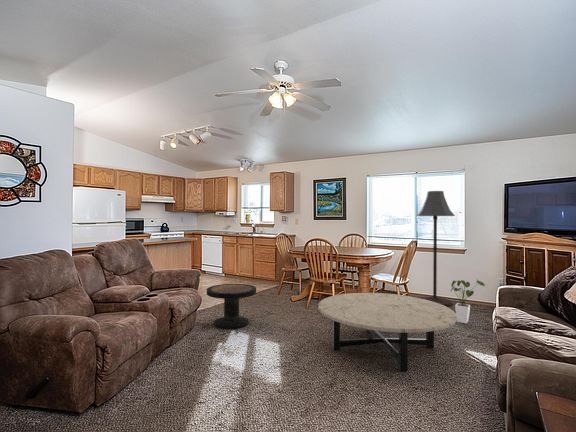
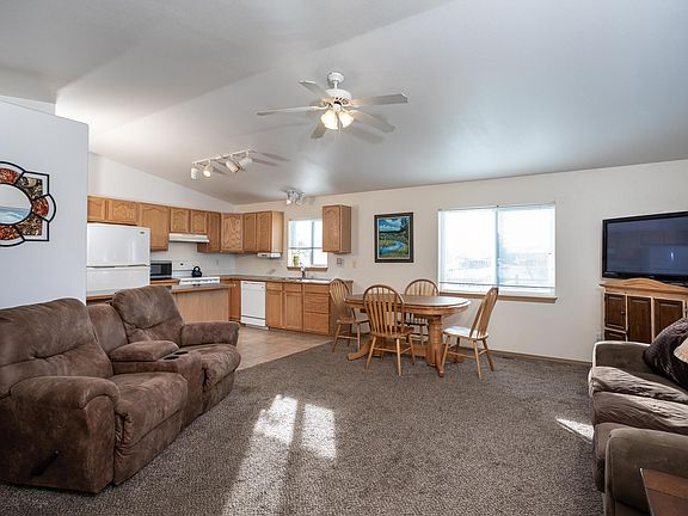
- house plant (465, 302)
- coffee table (383, 327)
- side table (231, 305)
- floor lamp (435, 246)
